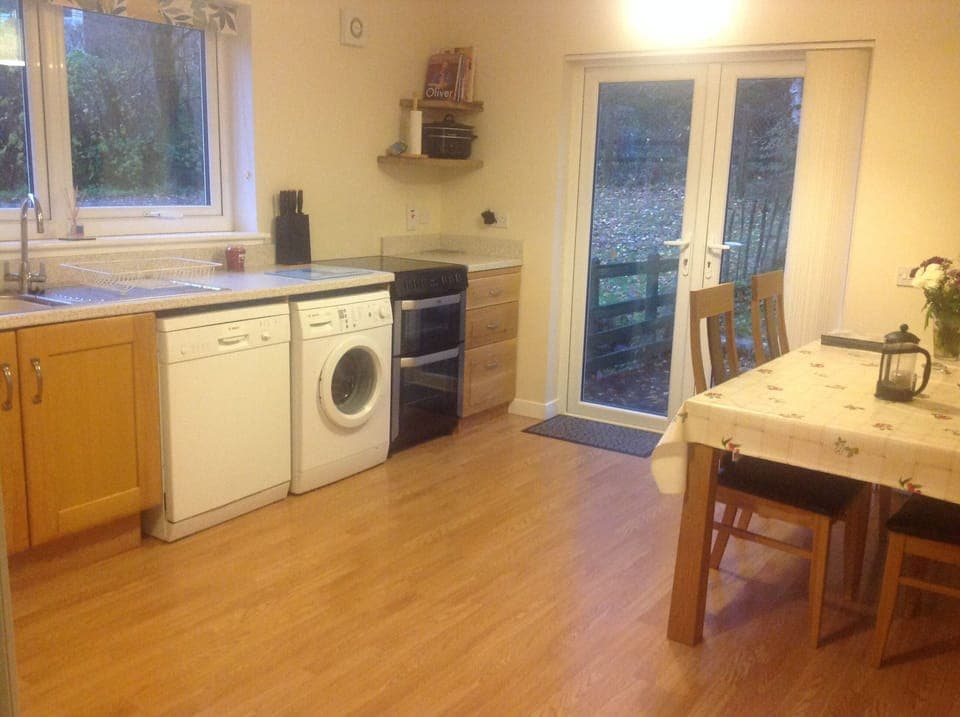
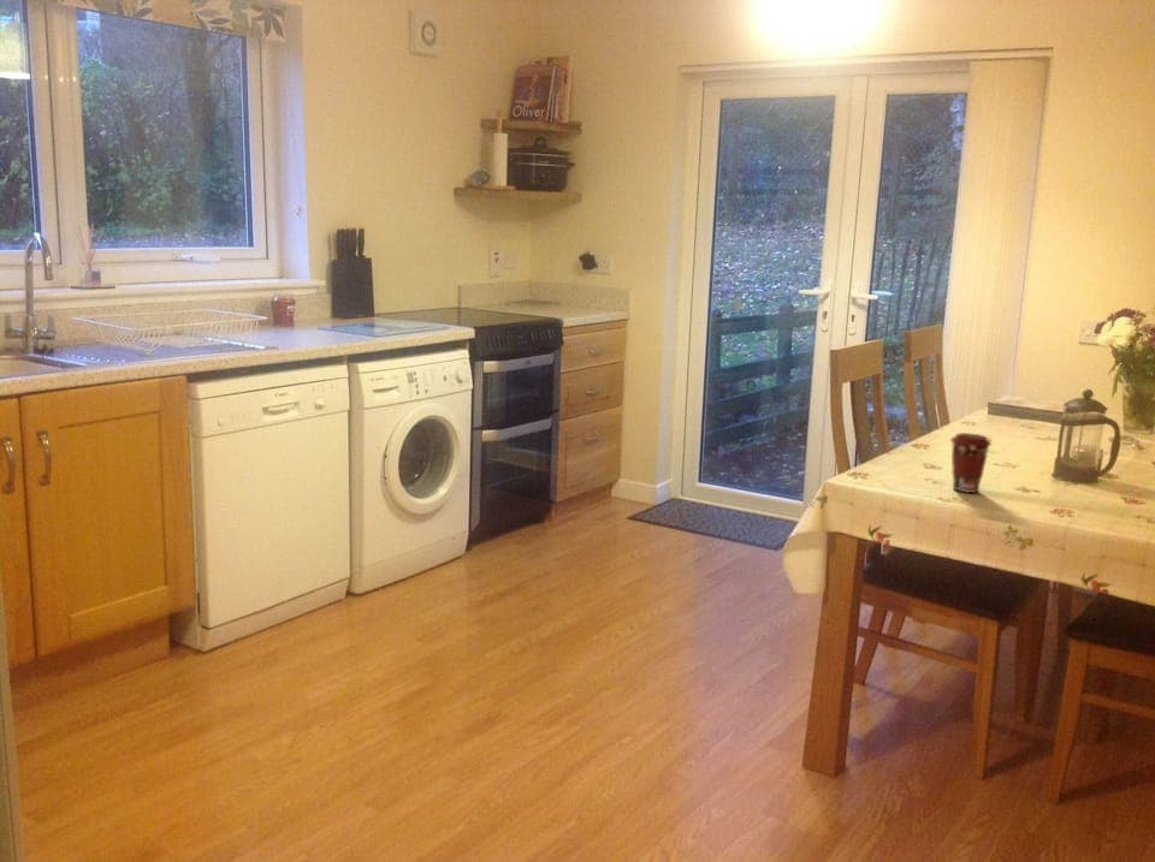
+ coffee cup (969, 463)
